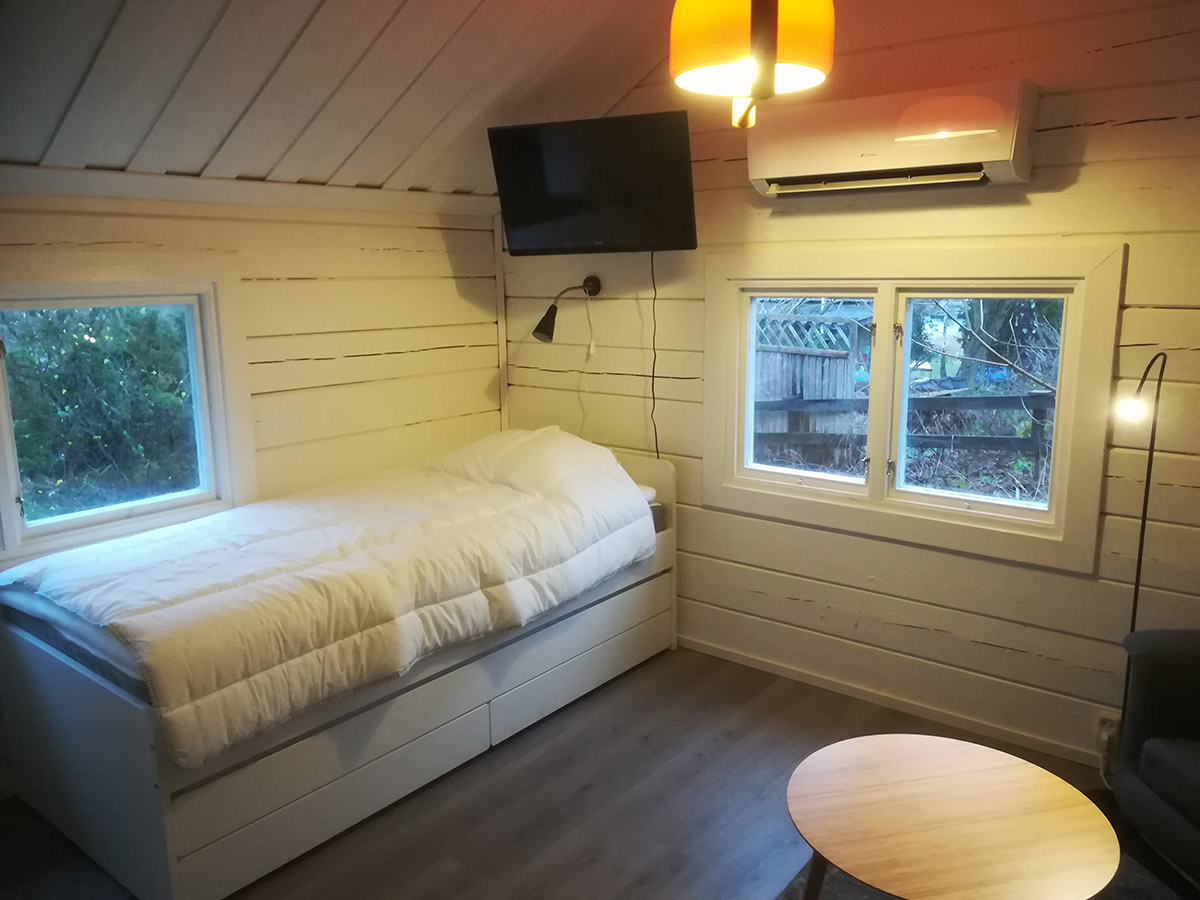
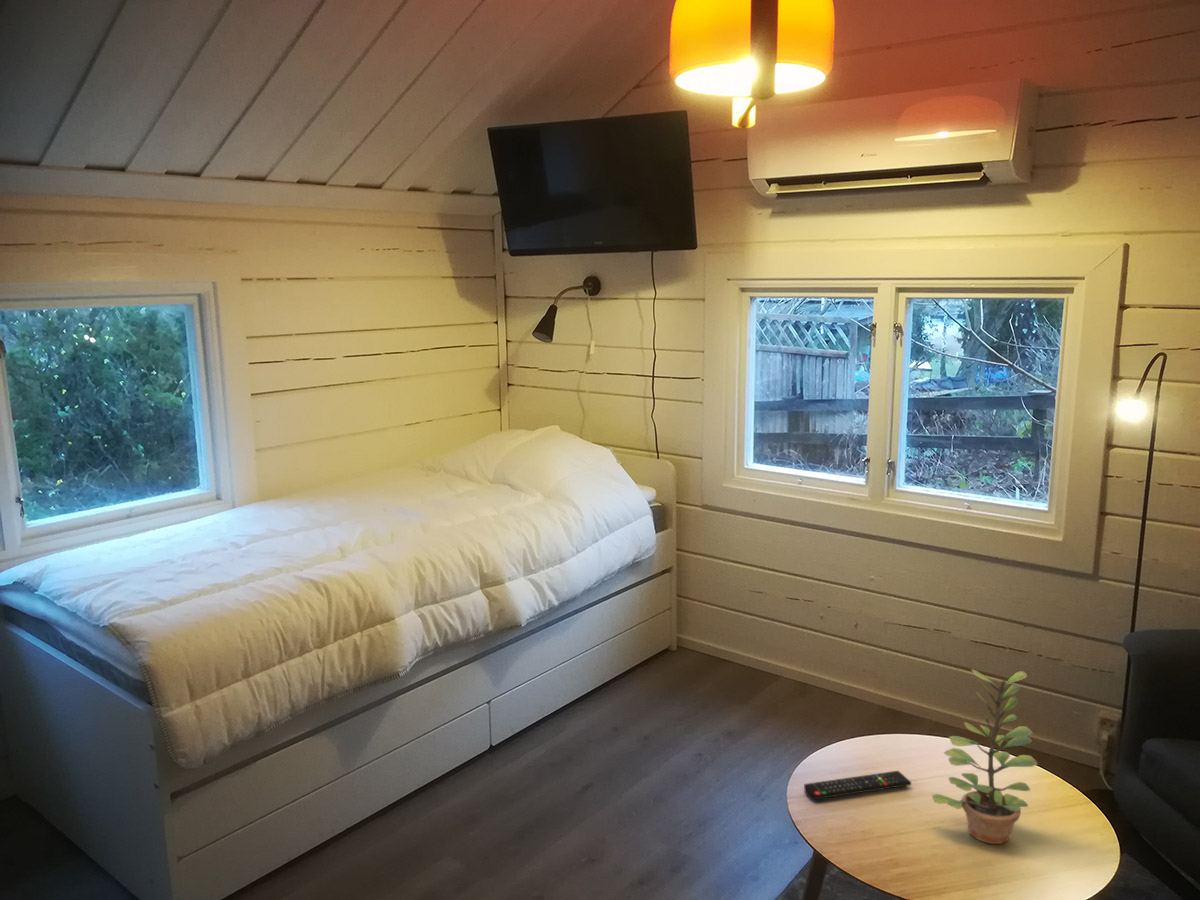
+ remote control (856, 786)
+ plant (986, 753)
